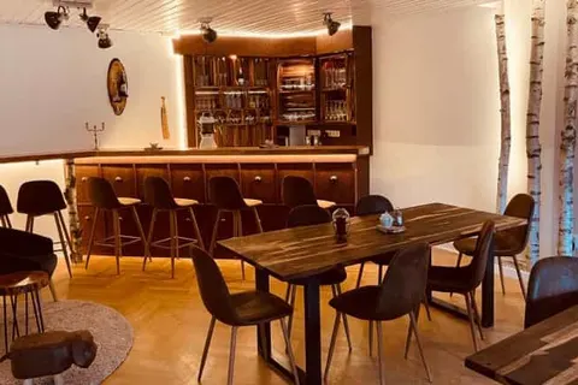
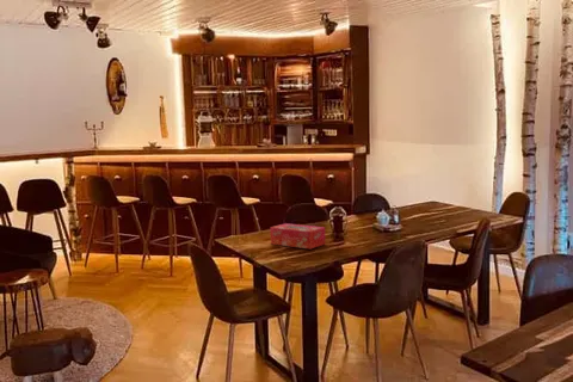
+ tissue box (297, 235)
